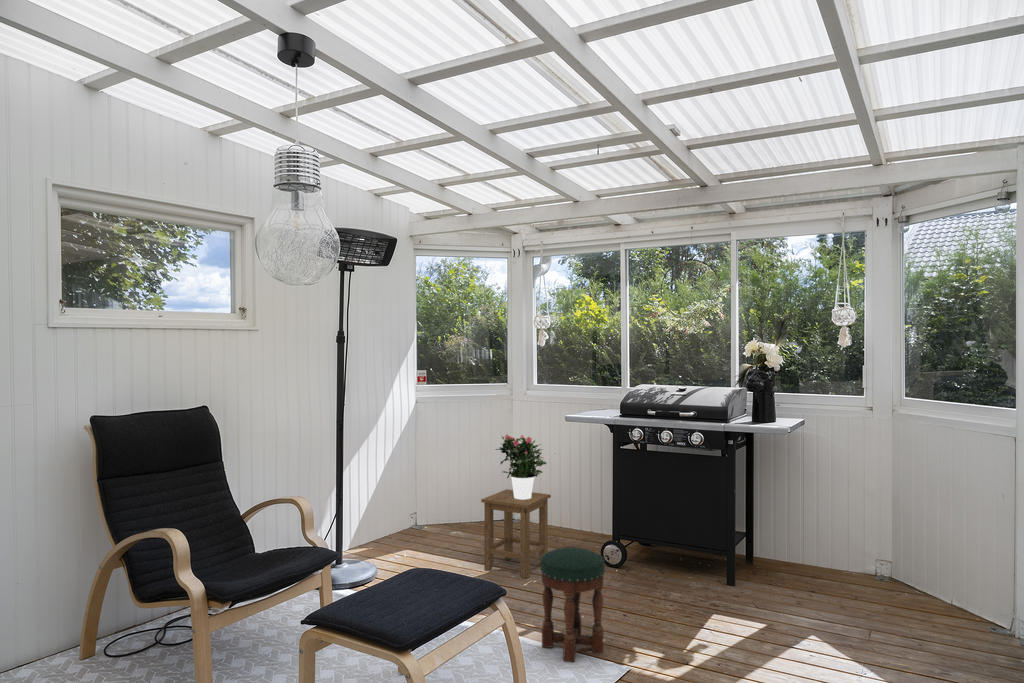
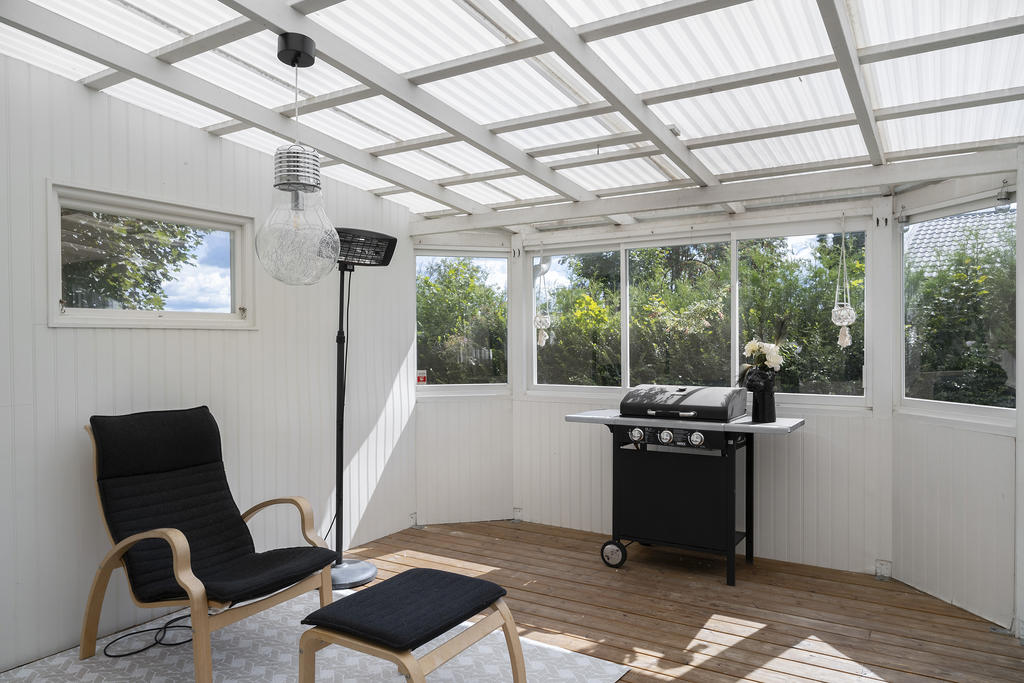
- potted flower (521, 465)
- stool (572, 599)
- stool (512, 532)
